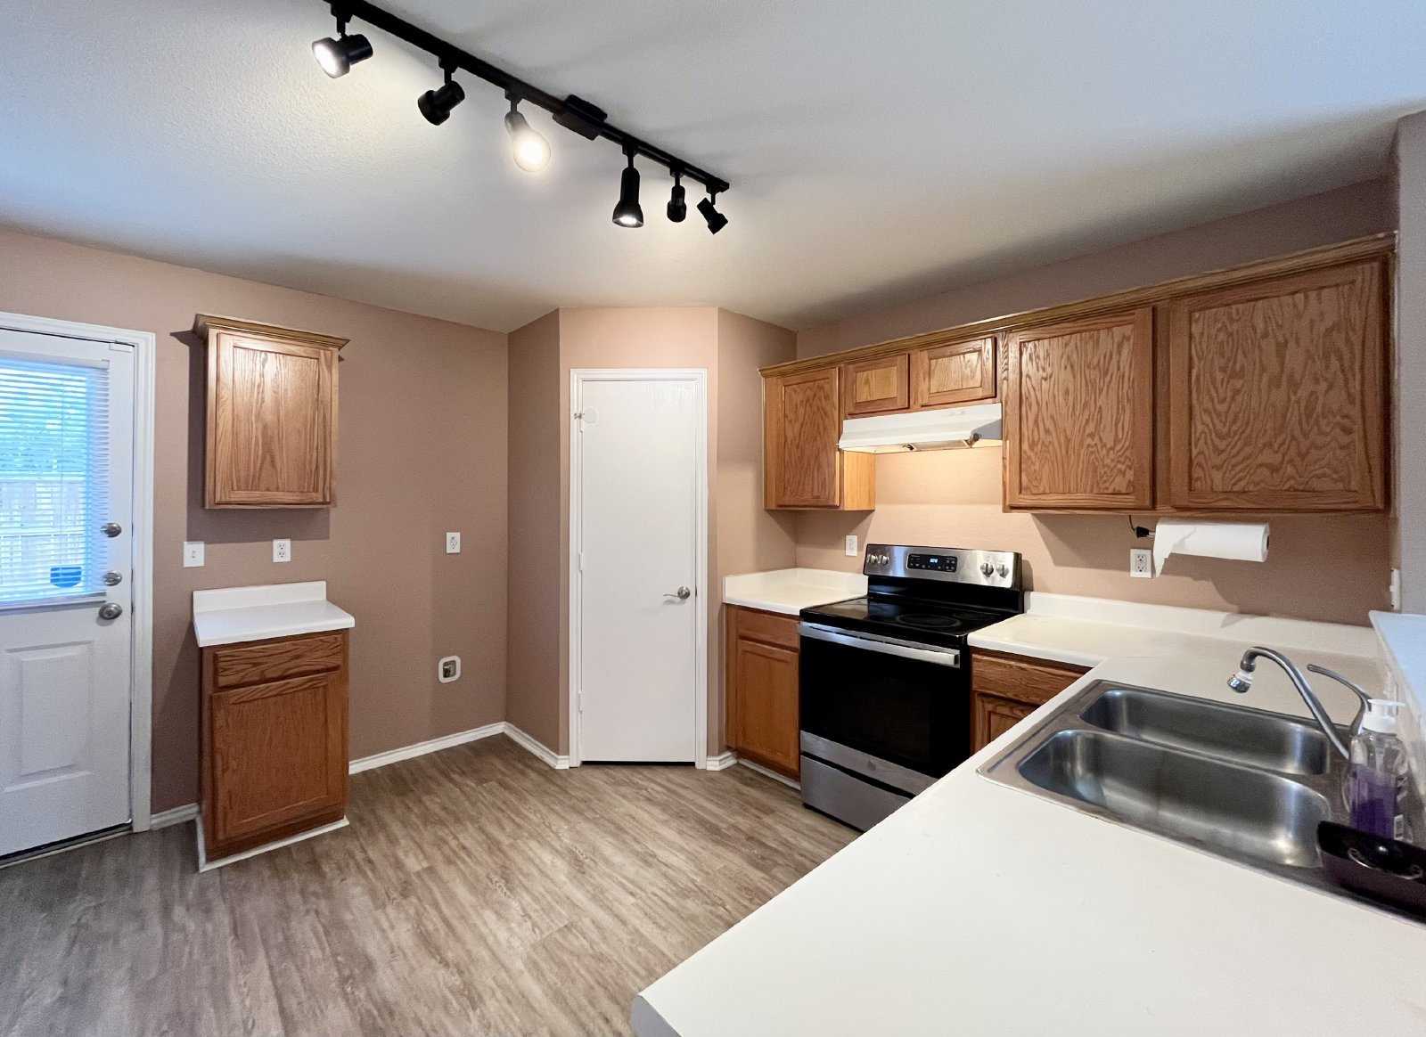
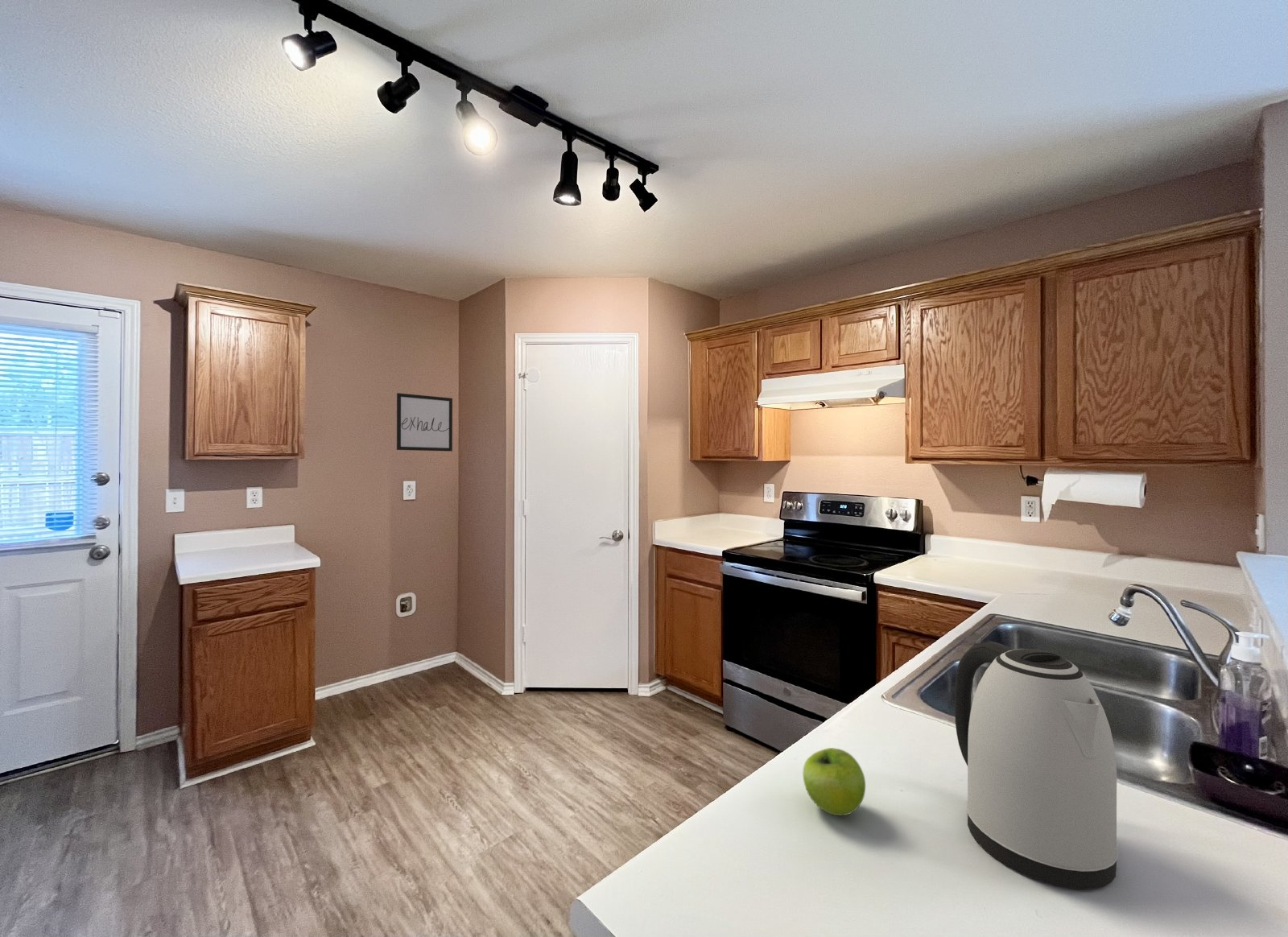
+ kettle (1018, 736)
+ fruit (833, 780)
+ wall art (425, 423)
